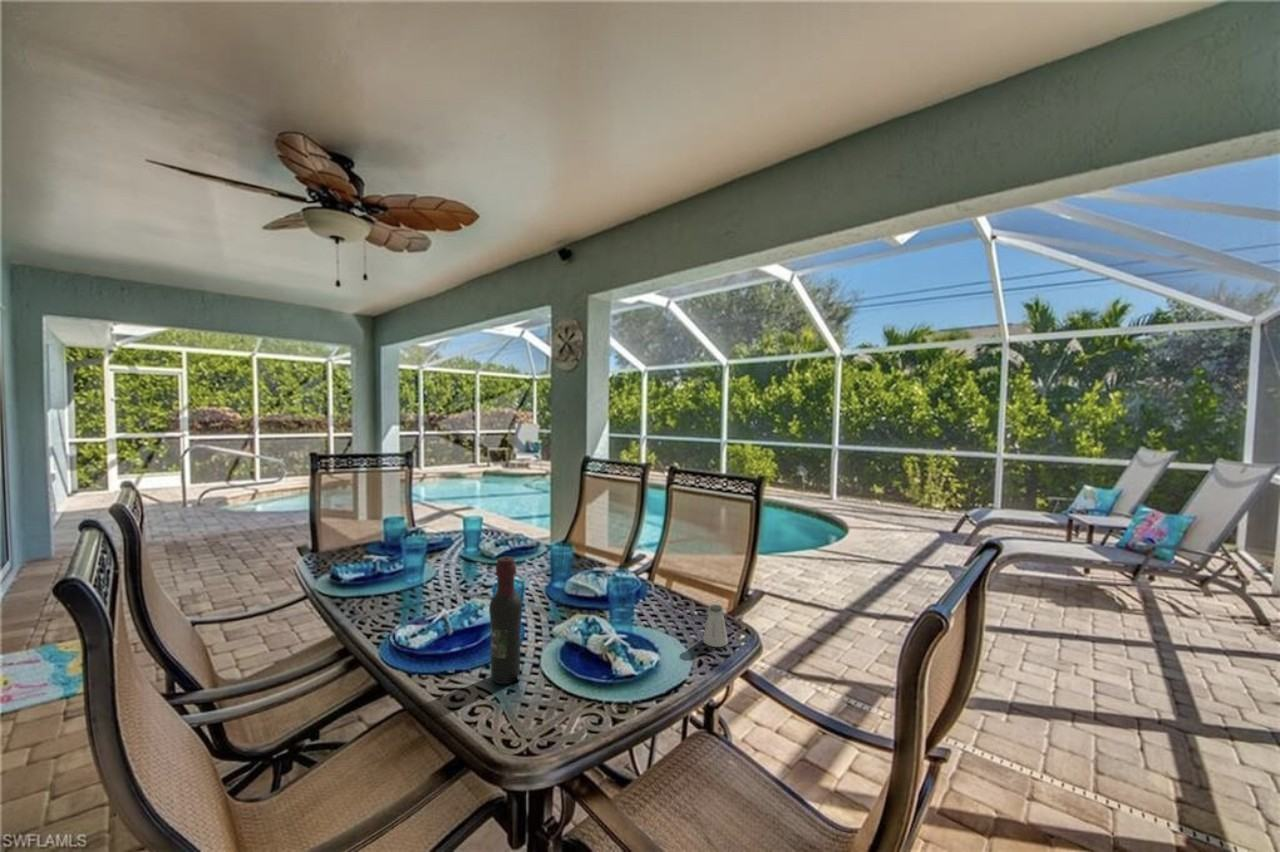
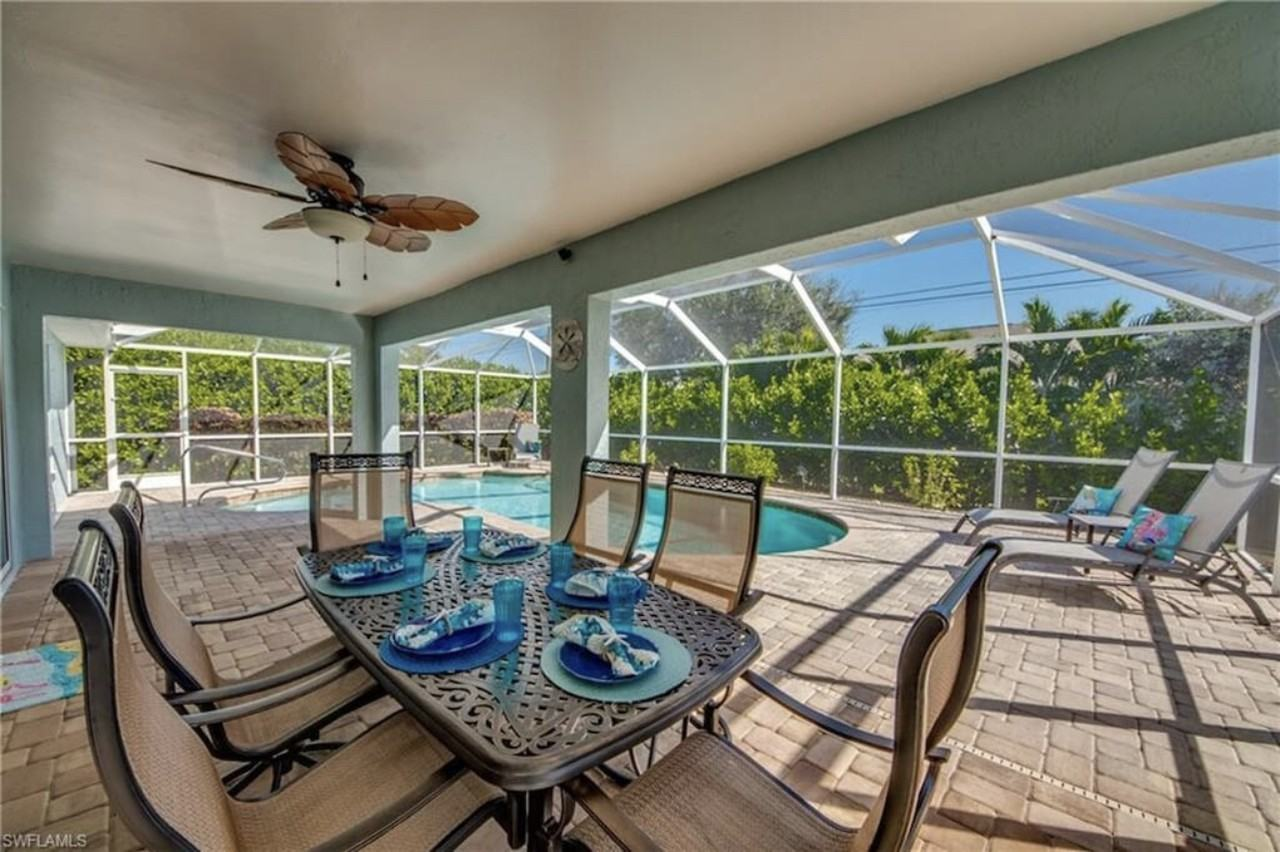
- saltshaker (715, 624)
- wine bottle (505, 618)
